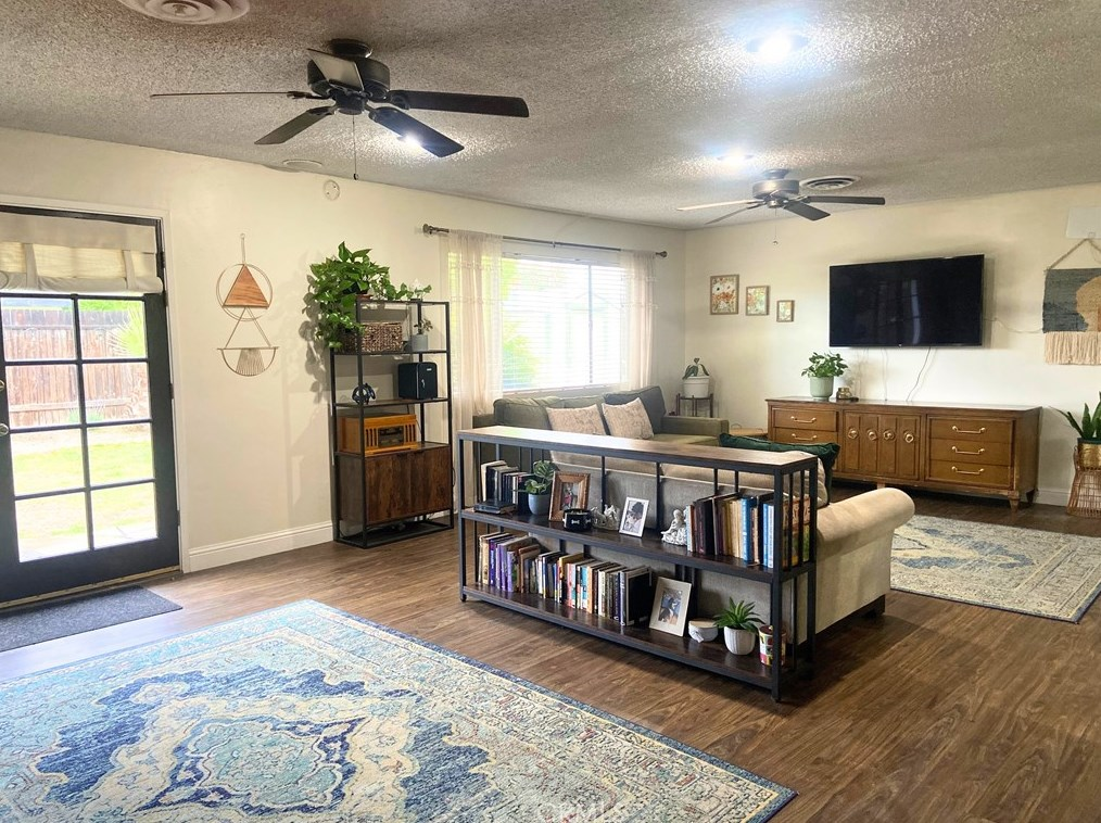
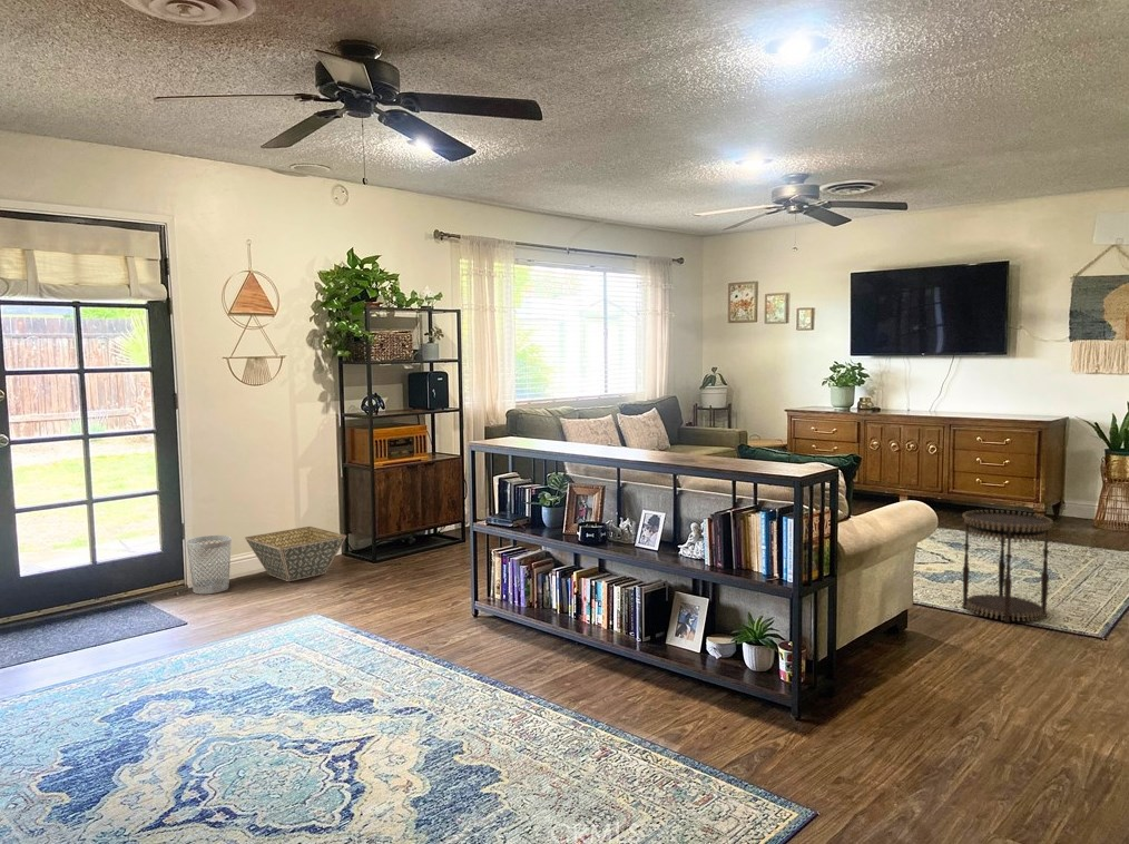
+ wastebasket (209, 565)
+ basket (296, 555)
+ side table (1004, 563)
